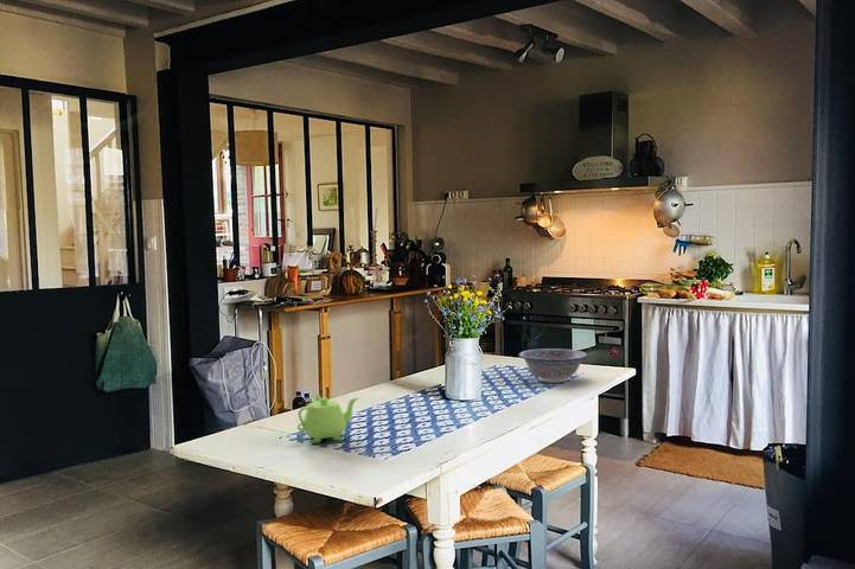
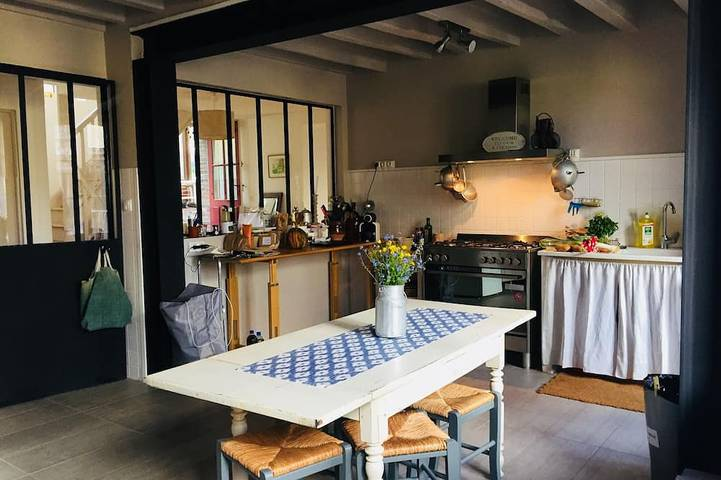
- teapot (327, 416)
- decorative bowl (553, 366)
